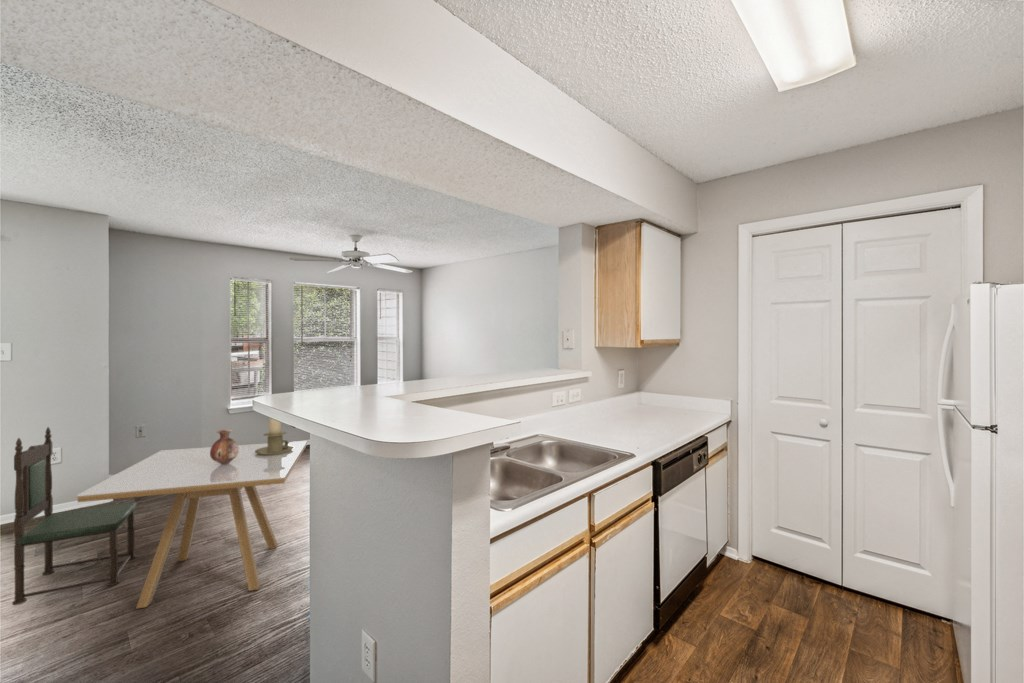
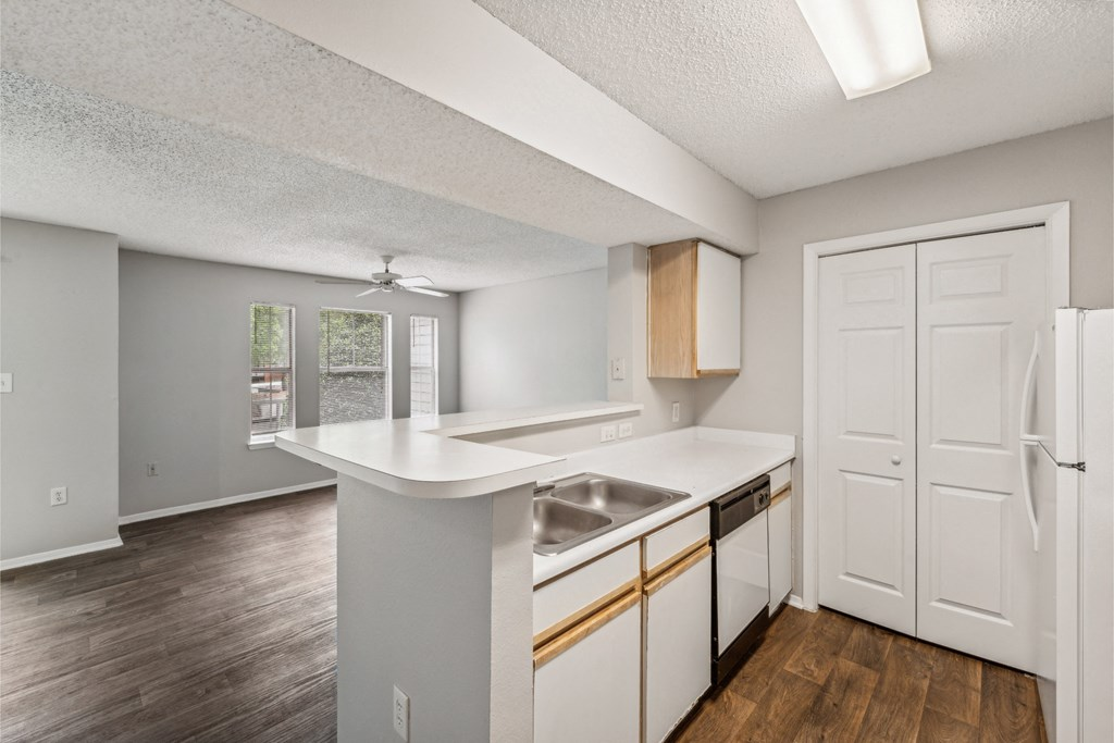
- dining chair (82, 509)
- vase (224, 446)
- candle holder (275, 432)
- dining table (233, 514)
